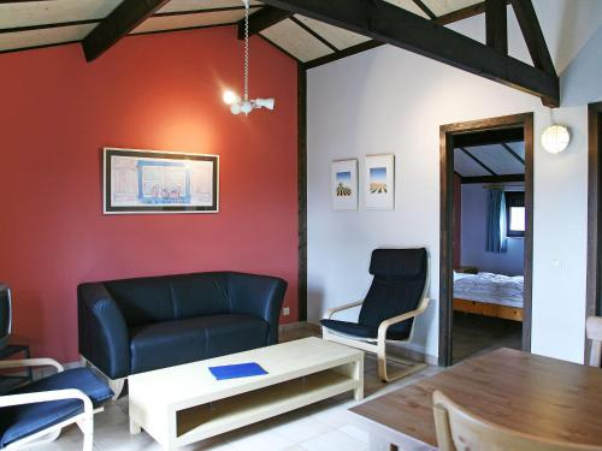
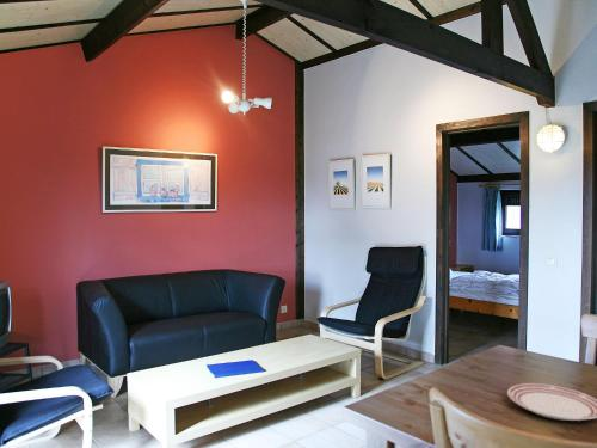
+ dinner plate (554, 403)
